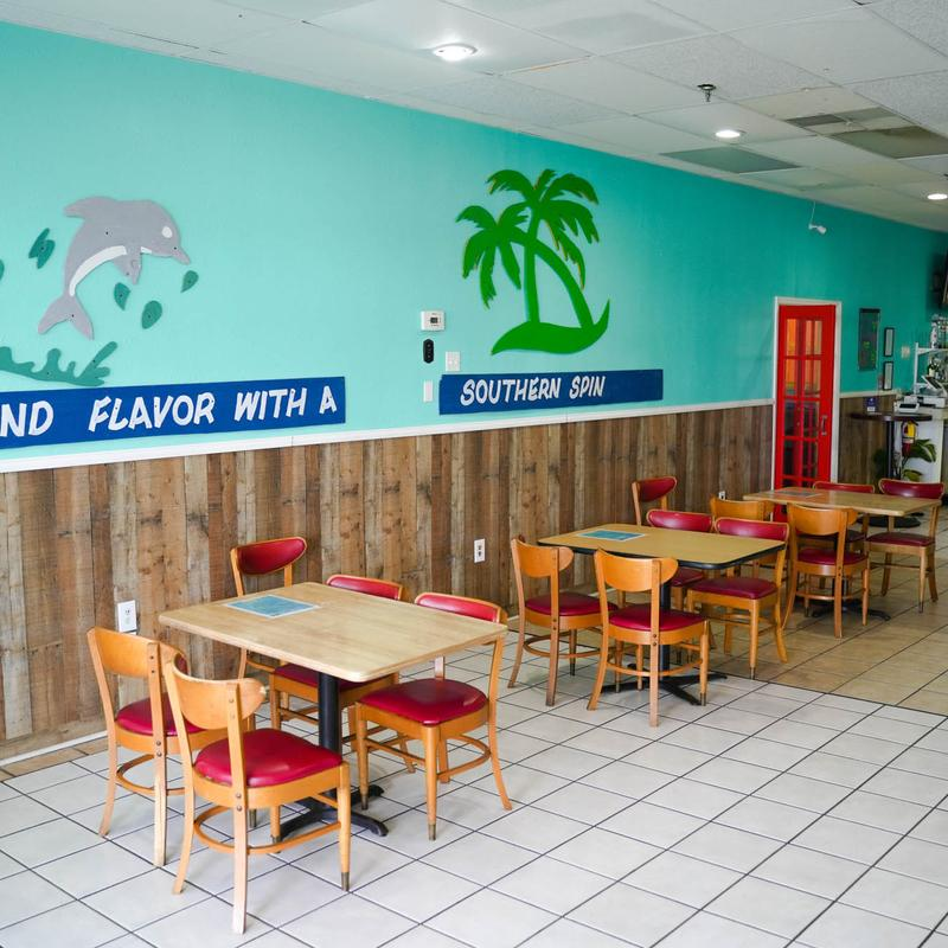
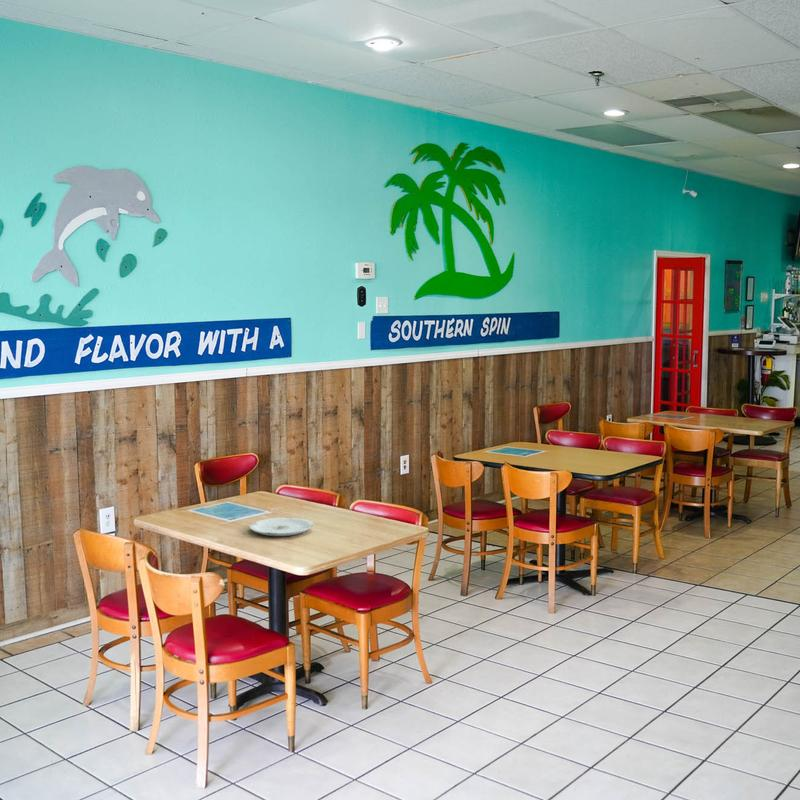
+ plate (281, 527)
